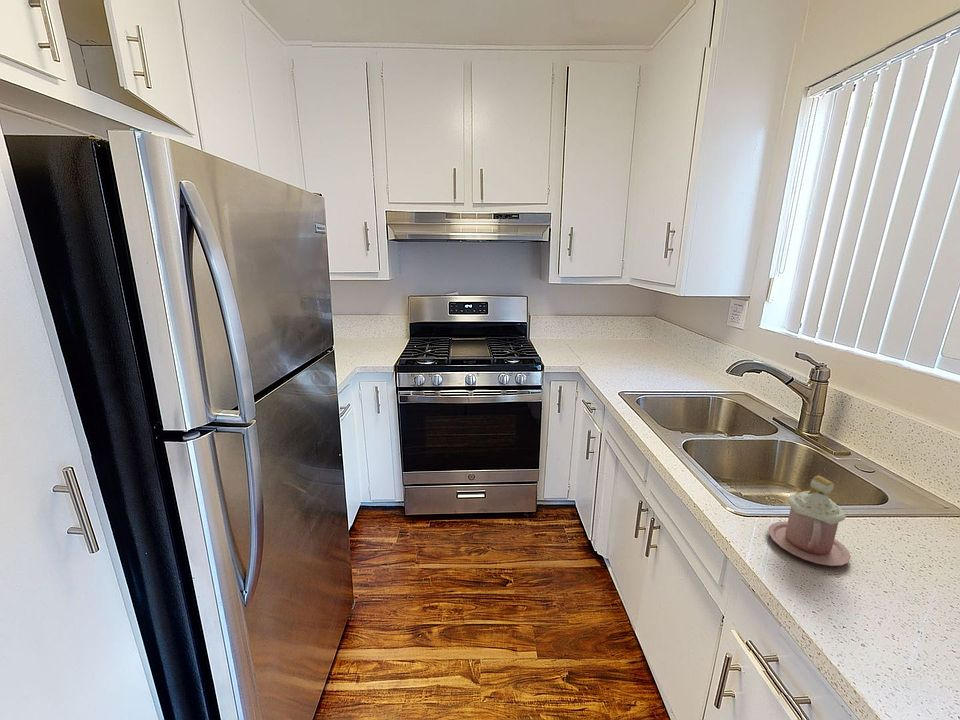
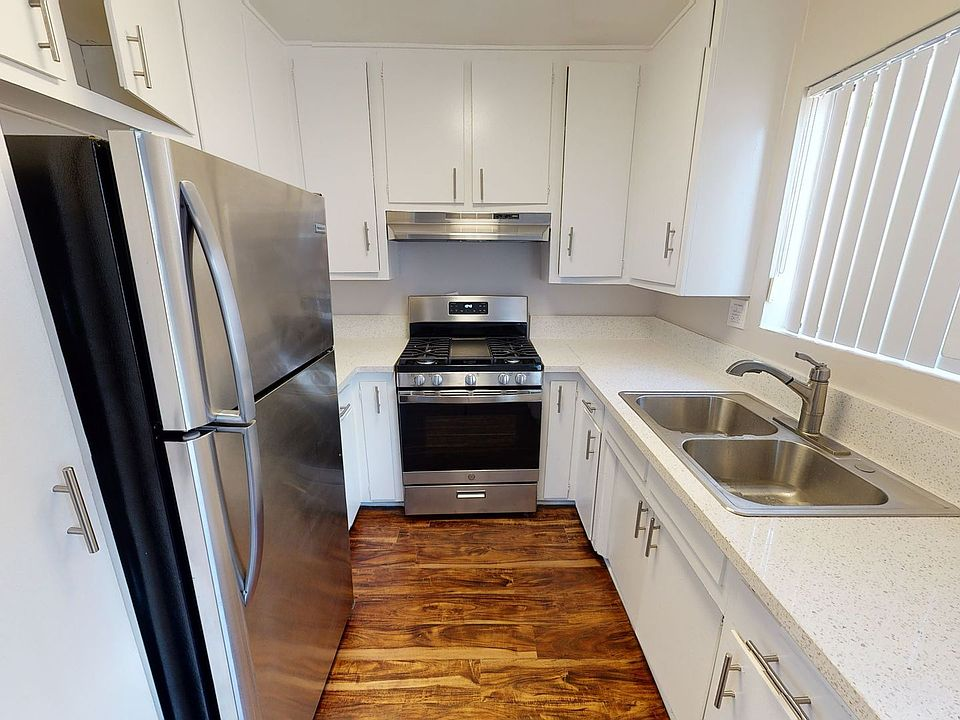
- mug (814, 512)
